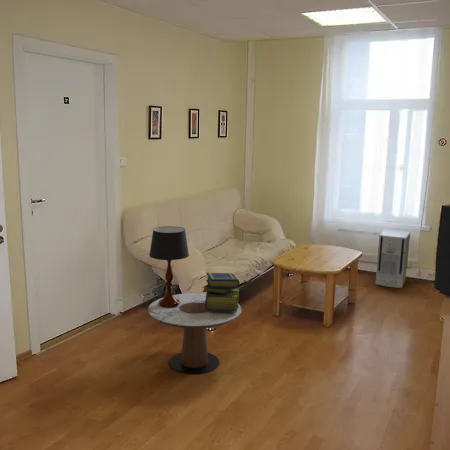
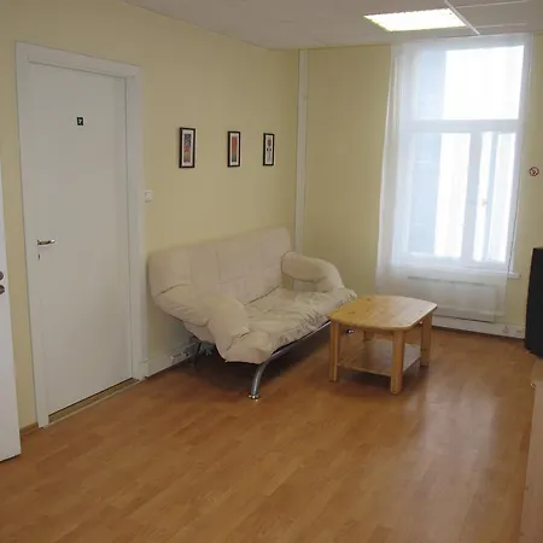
- stack of books (221, 290)
- table lamp (169, 267)
- air purifier (393, 258)
- side table (194, 335)
